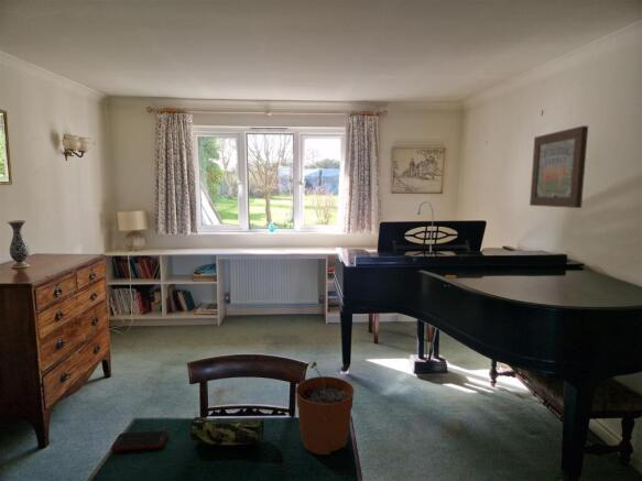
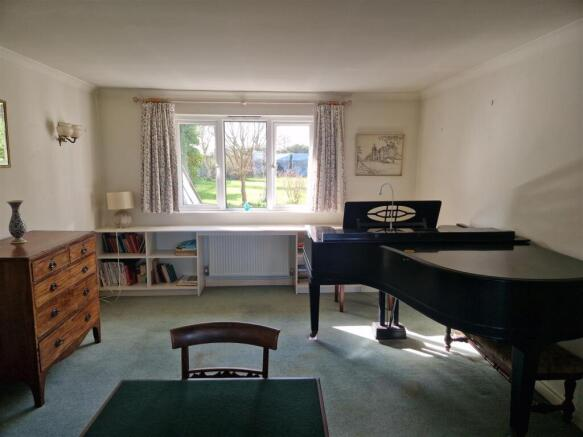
- cell phone (140, 440)
- wall art (556, 170)
- pencil case (226, 430)
- plant pot (324, 402)
